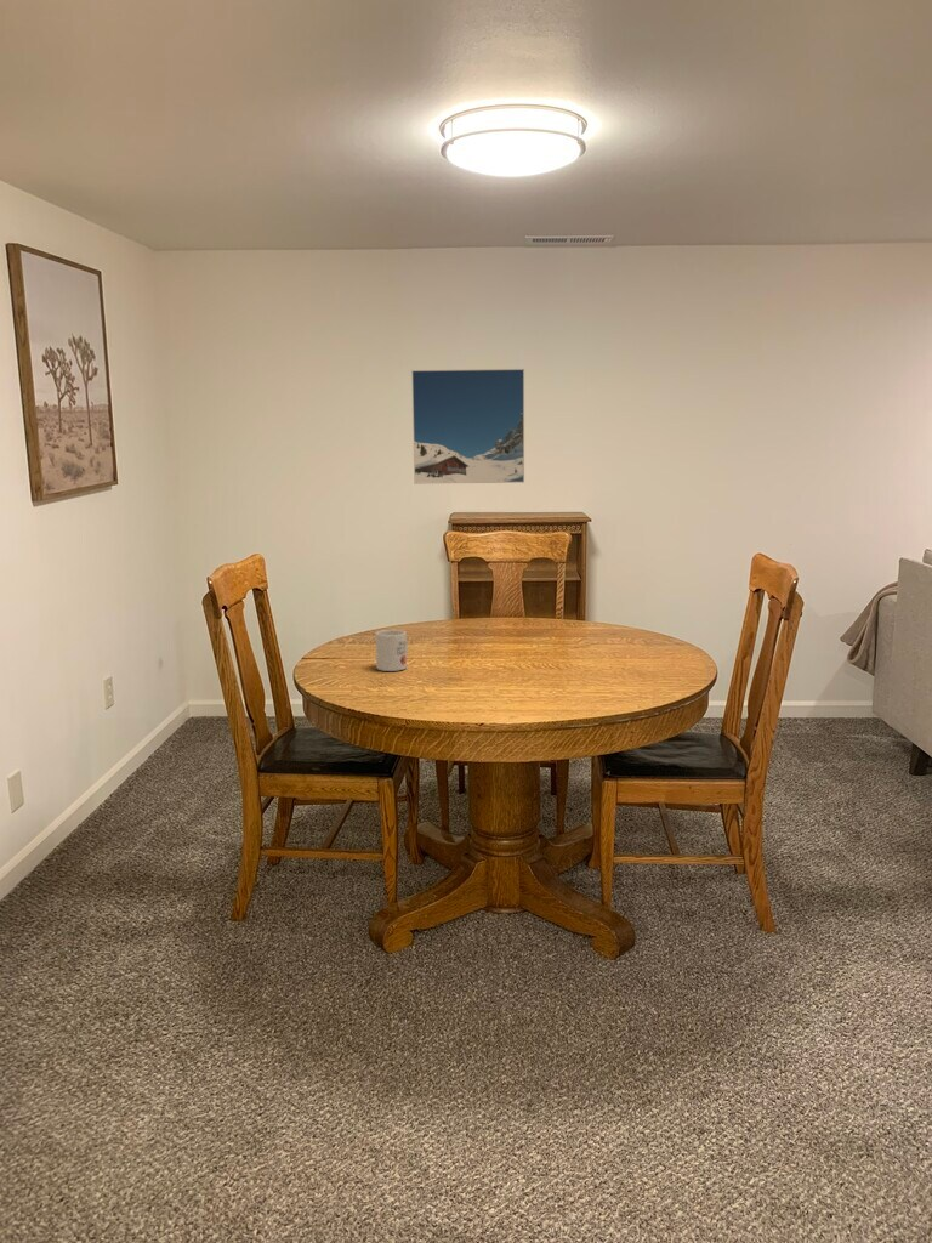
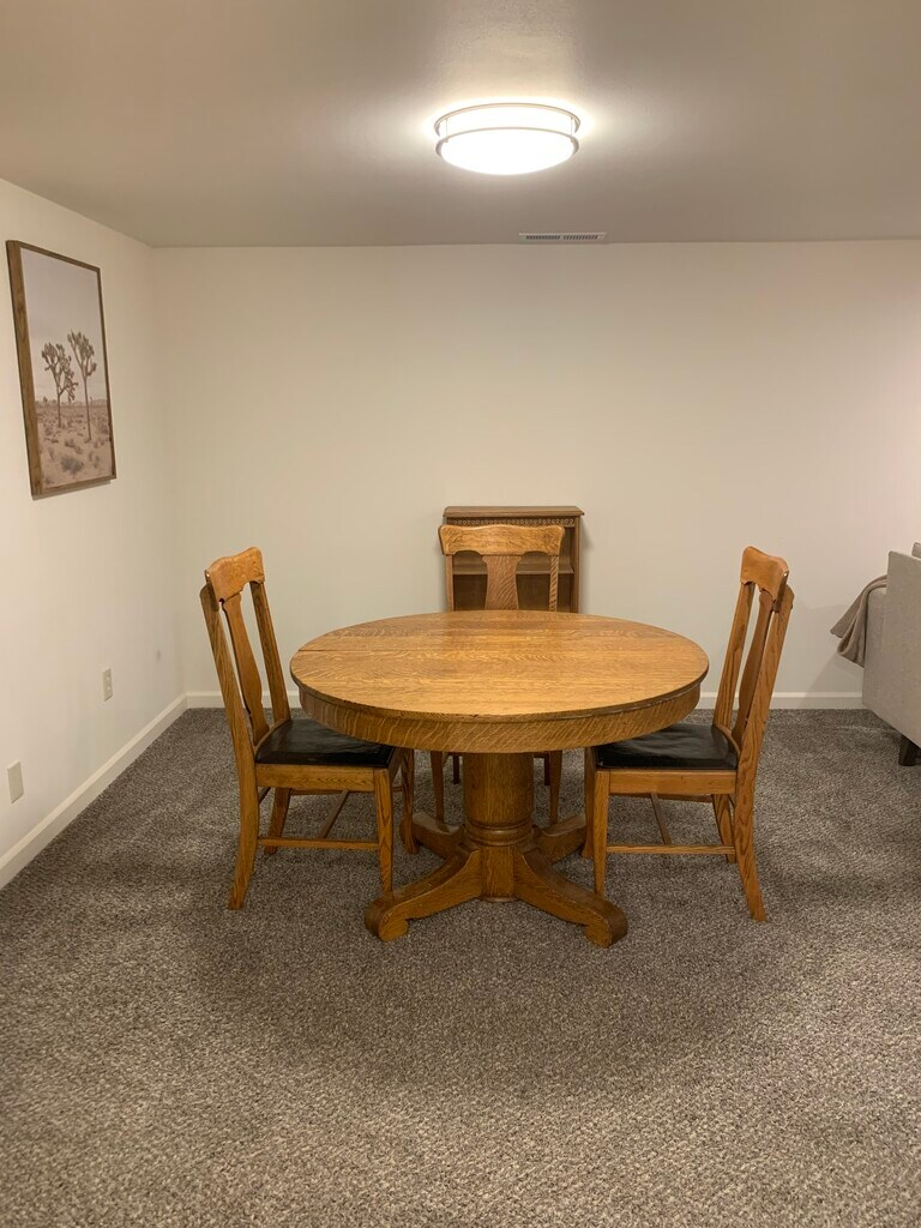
- mug (394, 648)
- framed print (468, 426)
